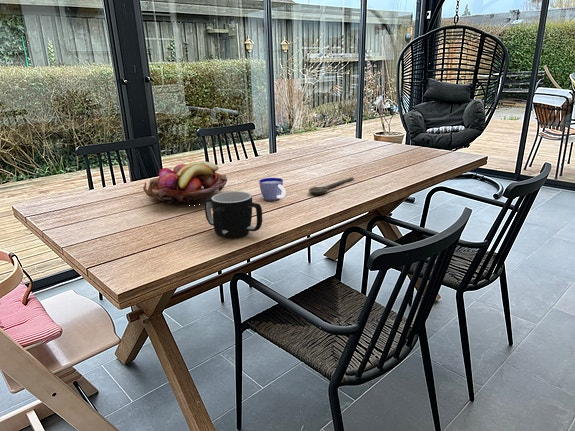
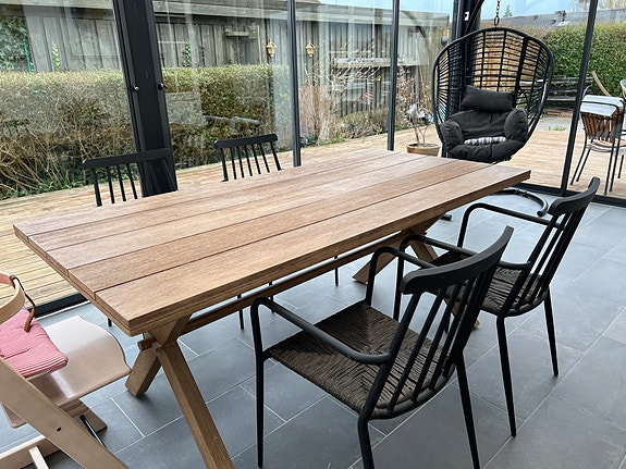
- wooden spoon (333, 185)
- fruit basket (186, 181)
- cup (274, 190)
- mug (233, 215)
